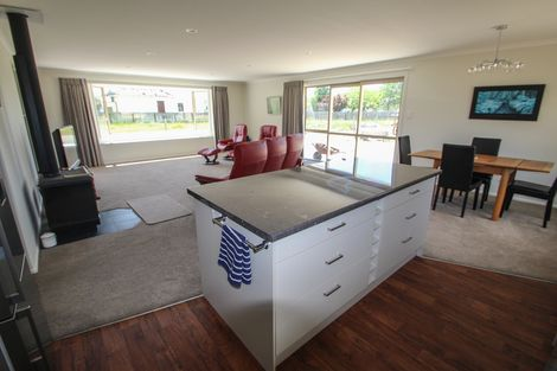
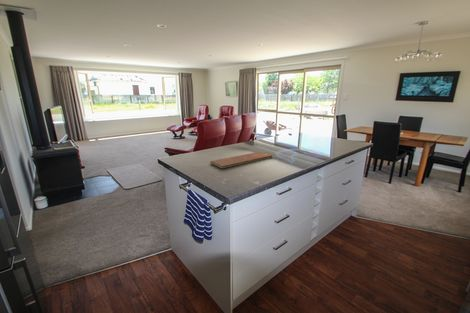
+ chopping board (242, 159)
